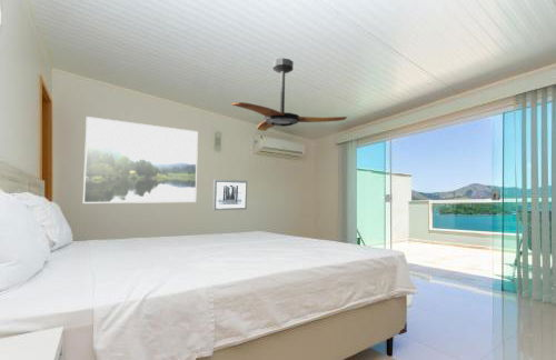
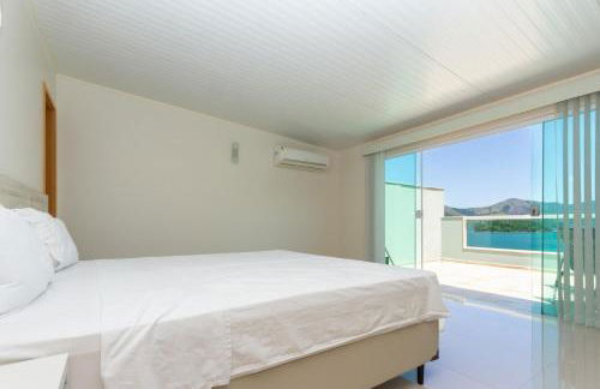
- wall art (230, 194)
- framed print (146, 163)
- ceiling fan (284, 93)
